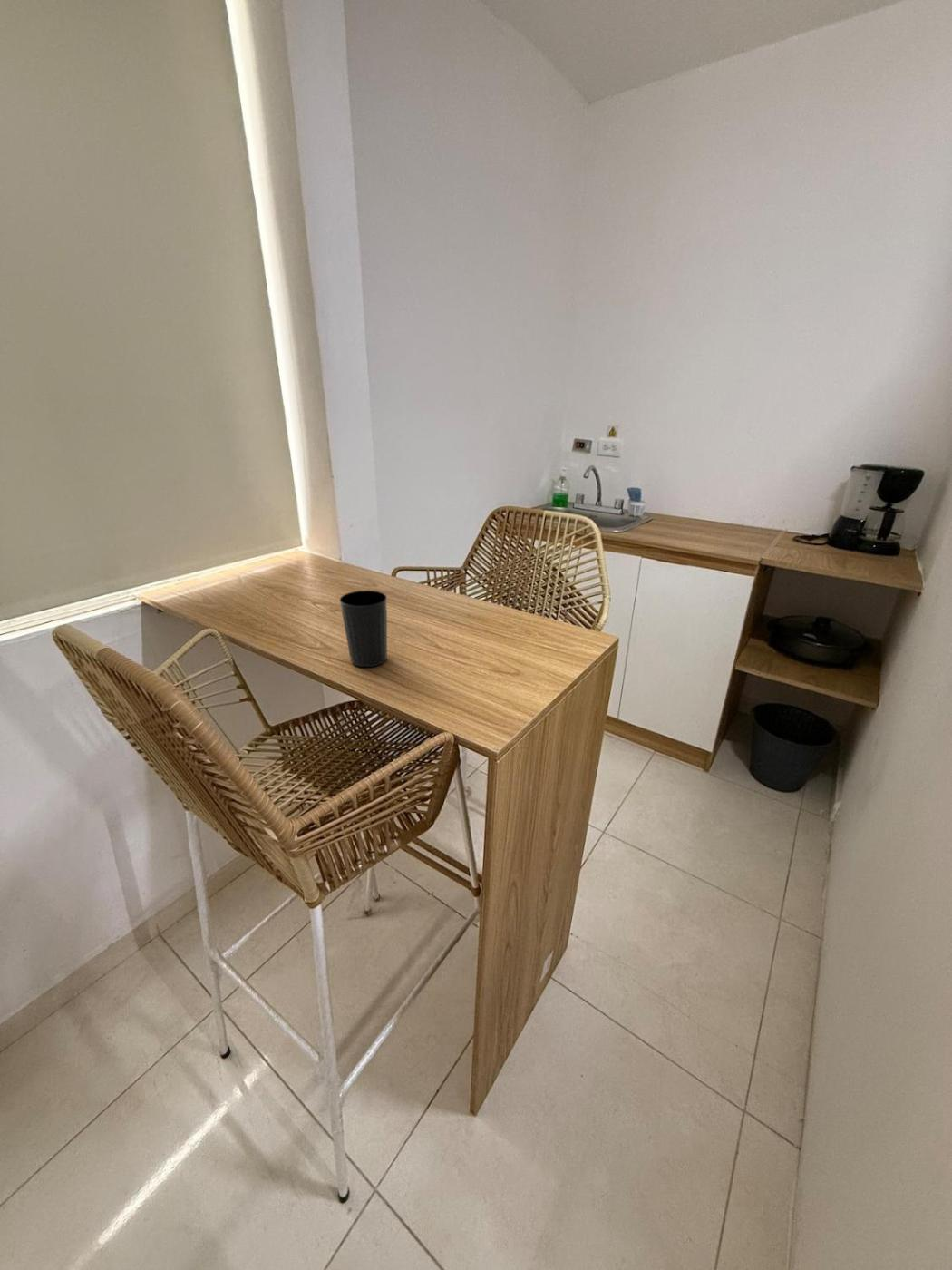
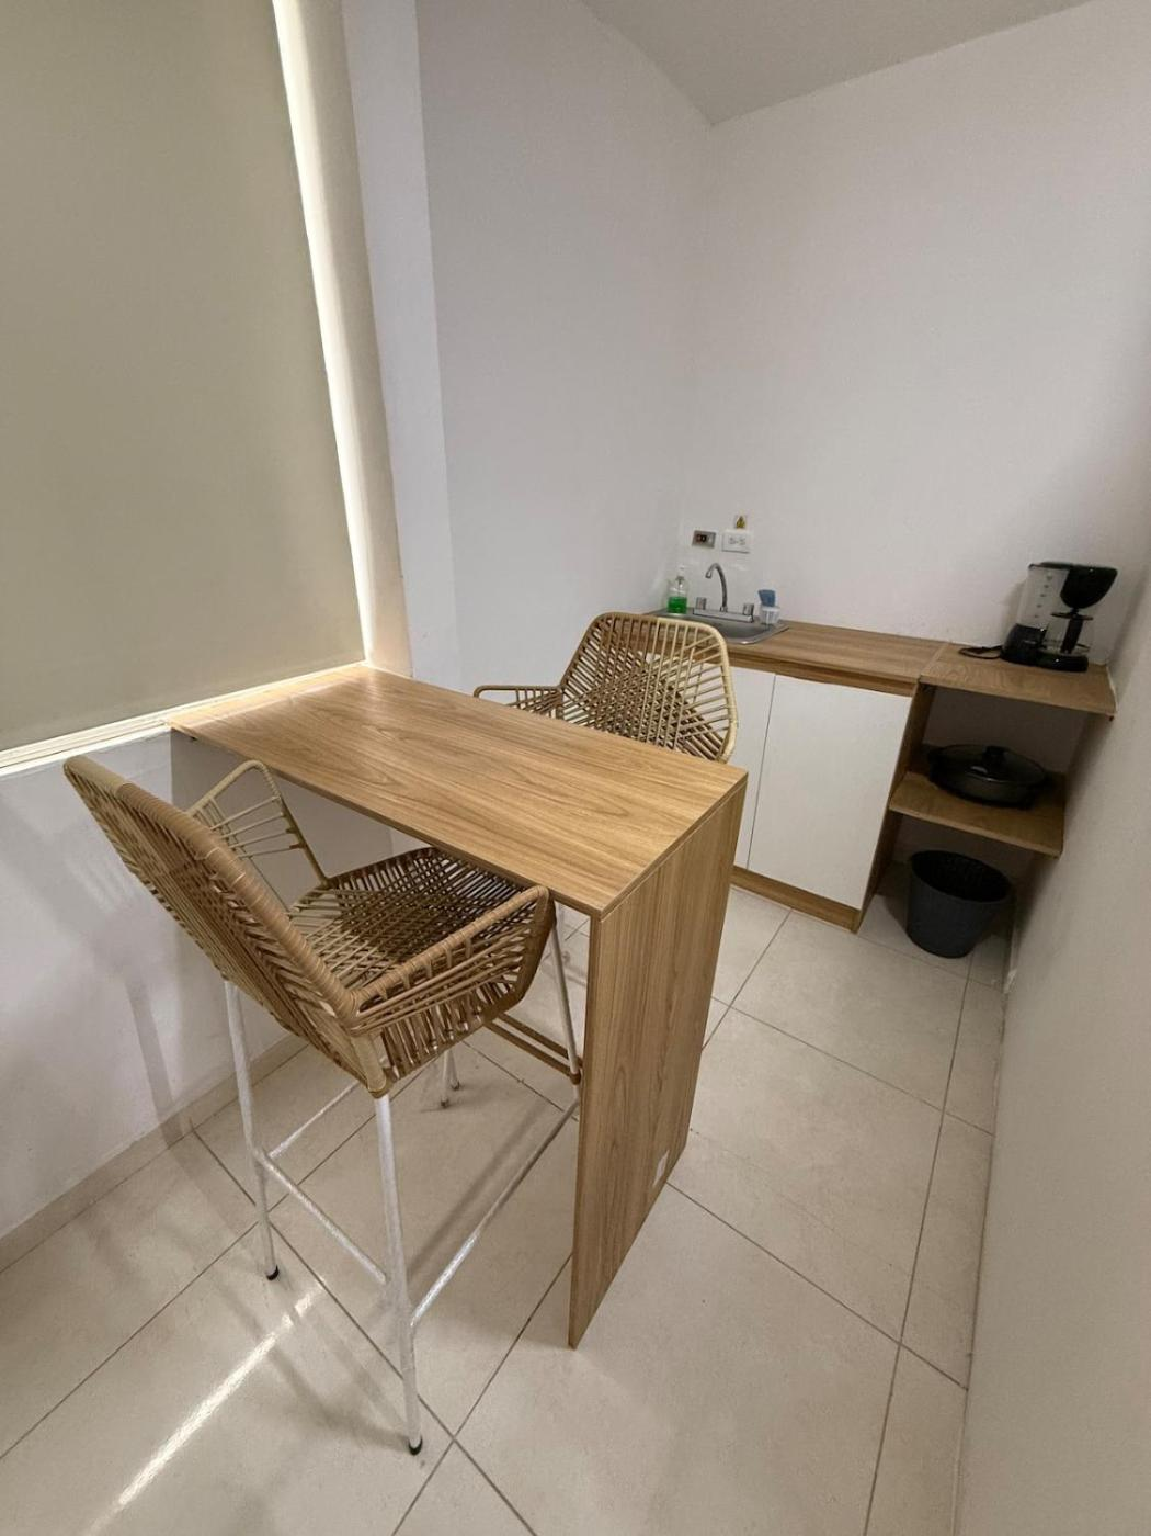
- cup (365, 629)
